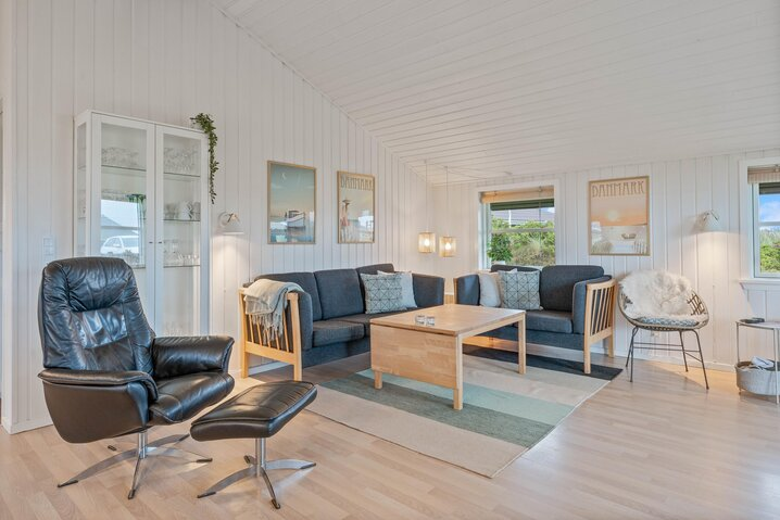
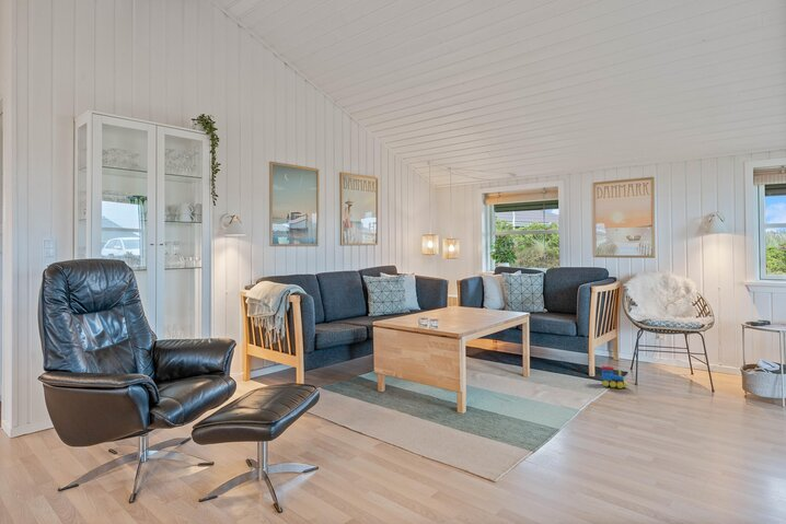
+ toy train (614, 376)
